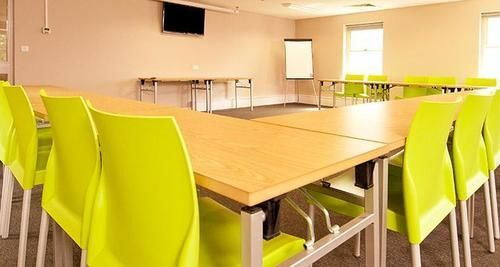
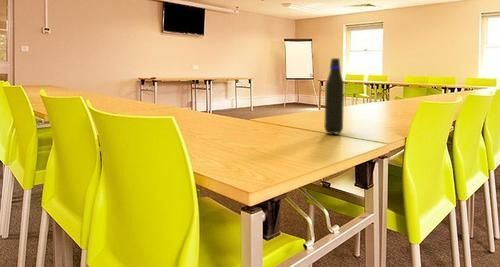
+ water bottle (334, 96)
